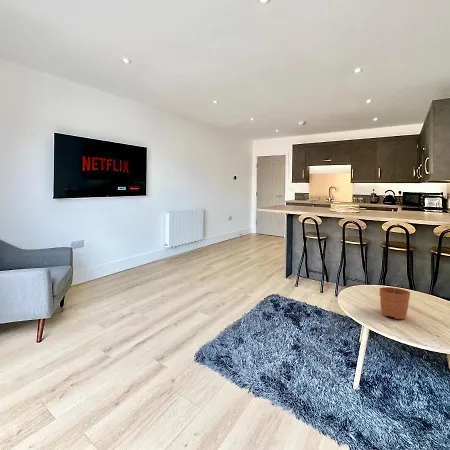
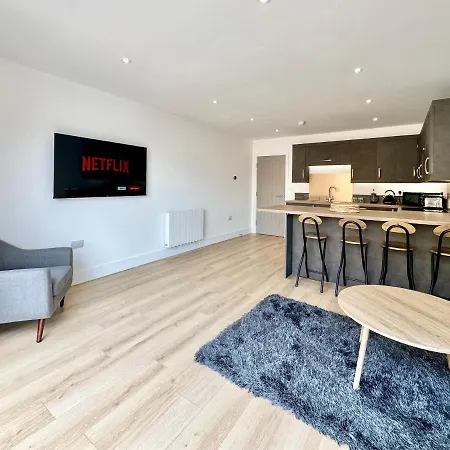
- plant pot (394, 296)
